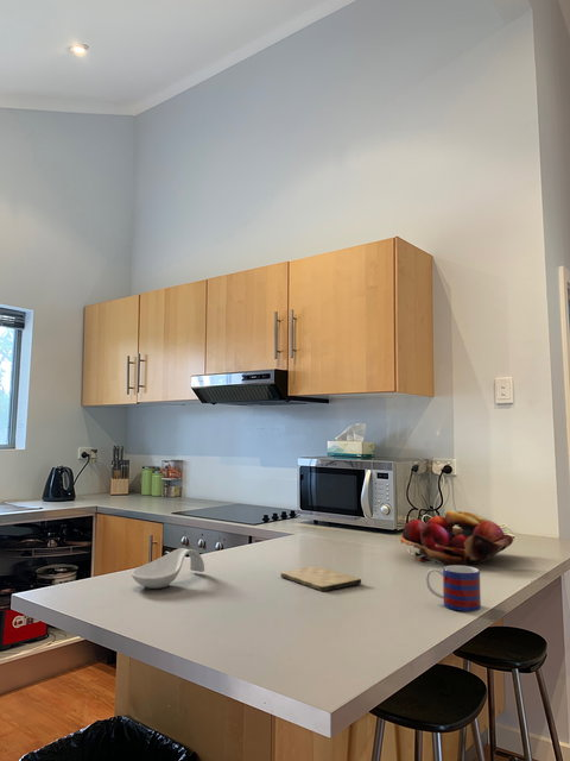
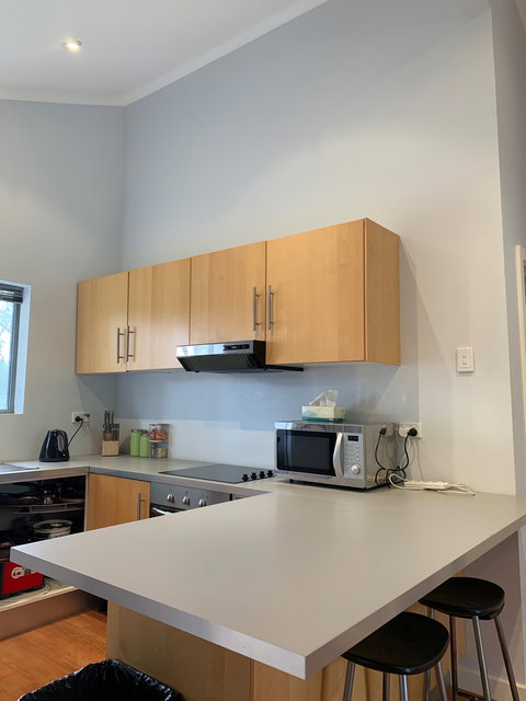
- cutting board (319, 577)
- fruit basket (456, 535)
- spoon rest (170, 566)
- mug (452, 586)
